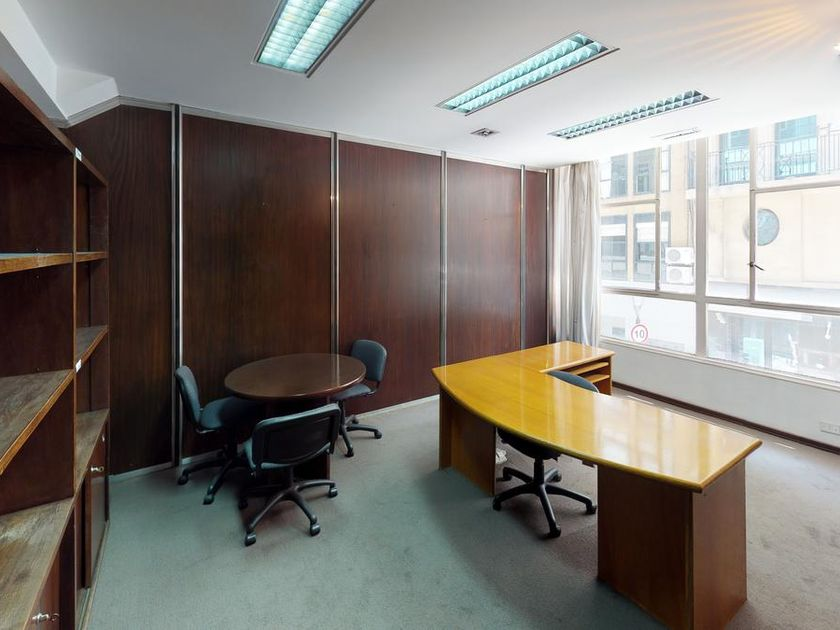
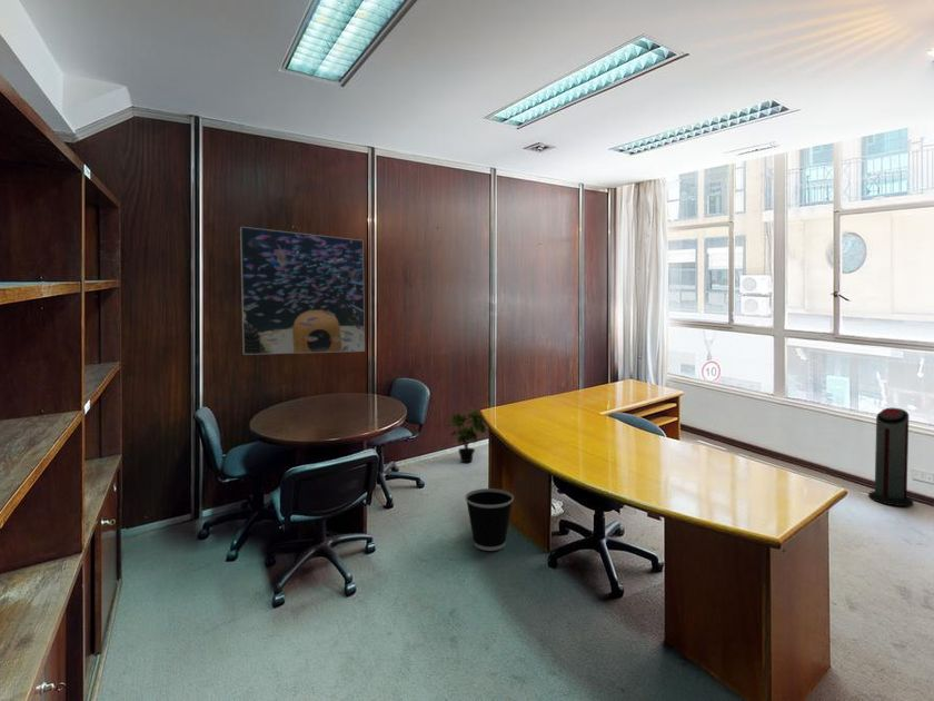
+ air purifier (891, 454)
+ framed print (307, 294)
+ potted plant (468, 433)
+ wastebasket (489, 520)
